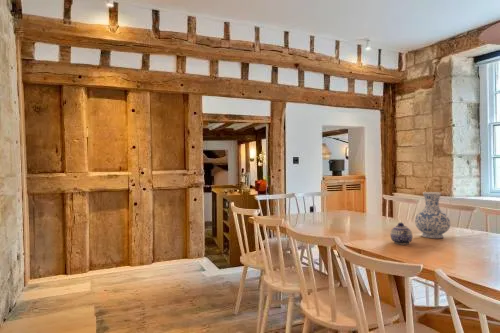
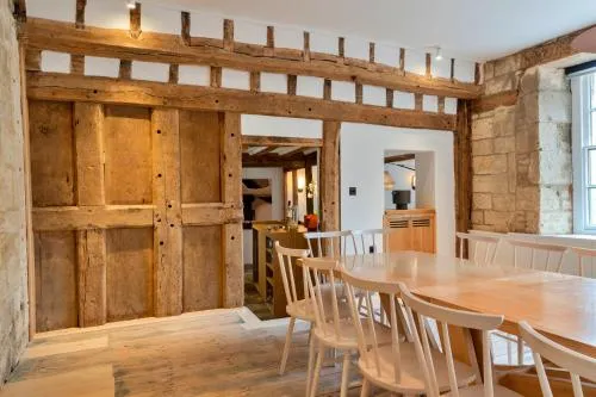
- teapot (401, 232)
- vase (432, 214)
